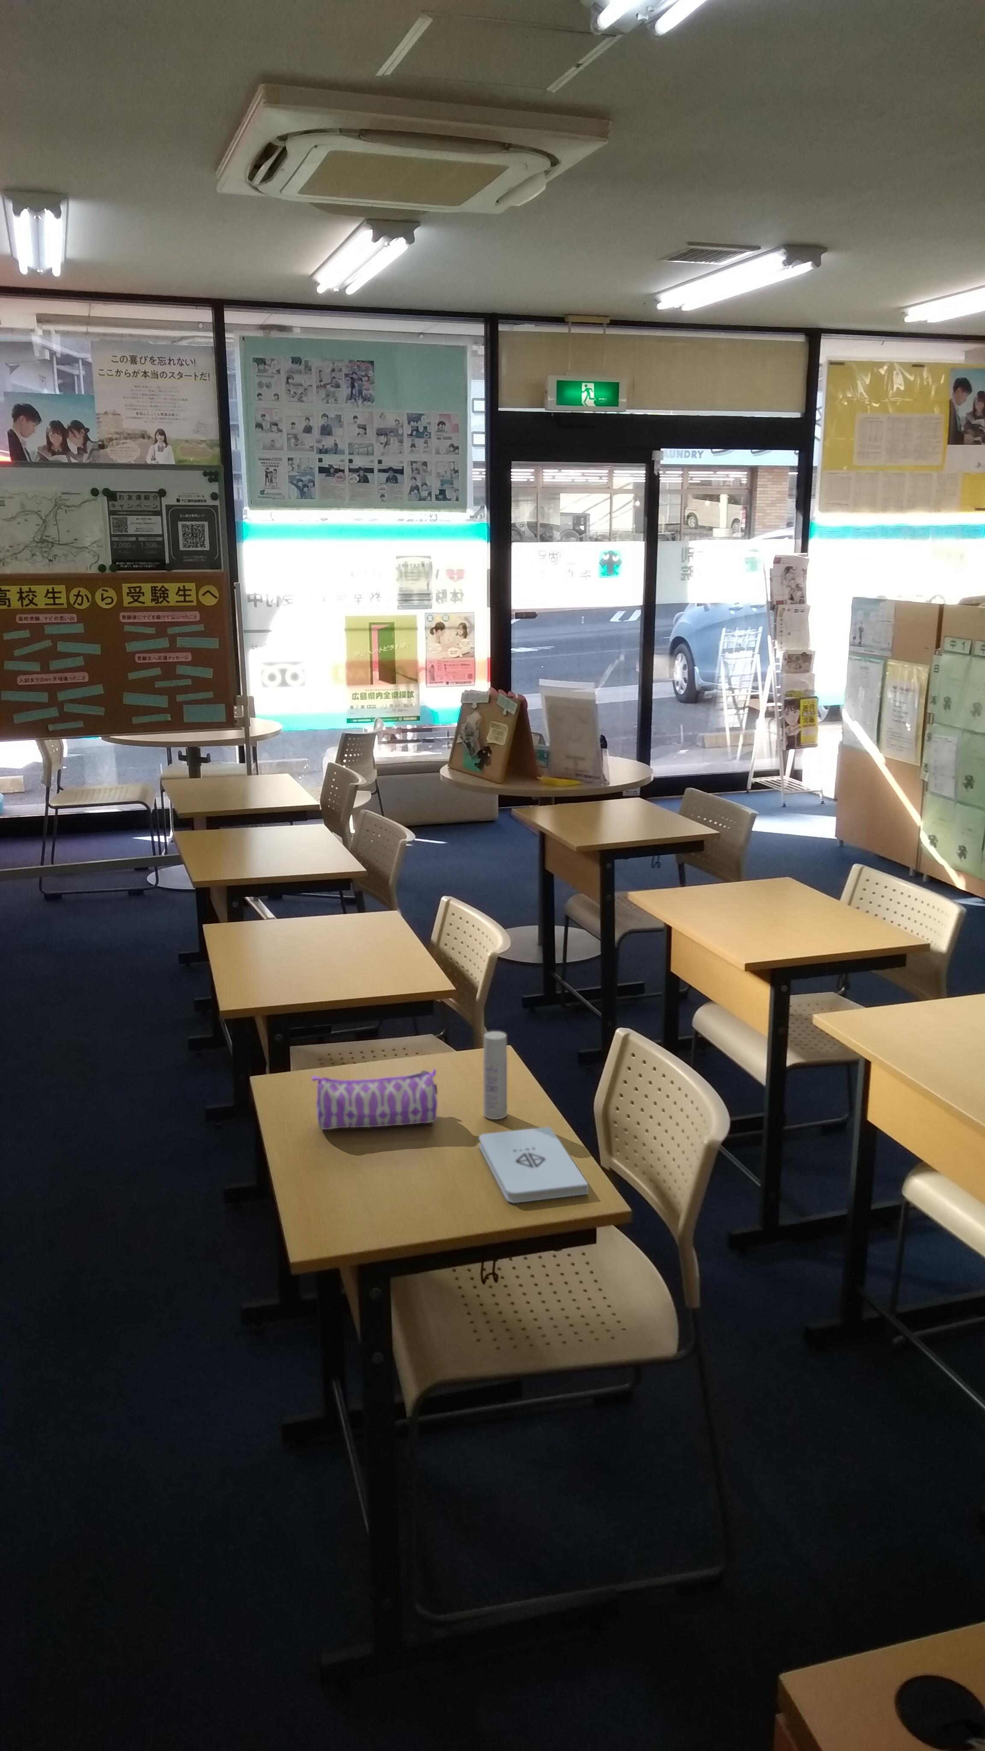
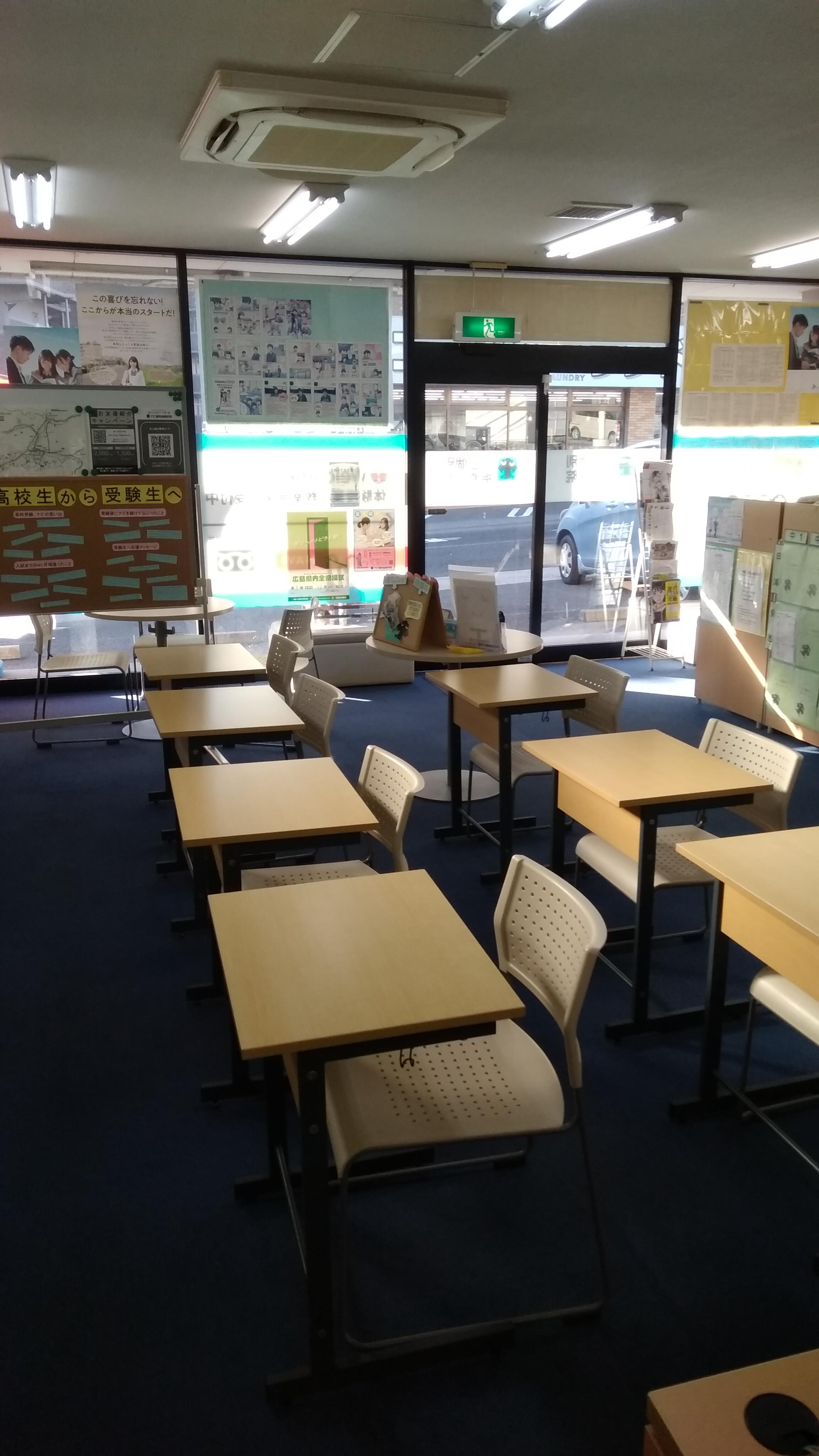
- notepad (530, 1163)
- bottle (496, 1075)
- pencil case (378, 1099)
